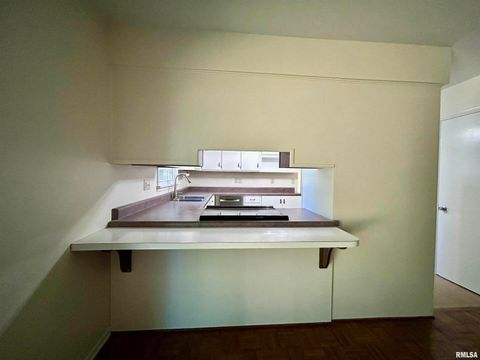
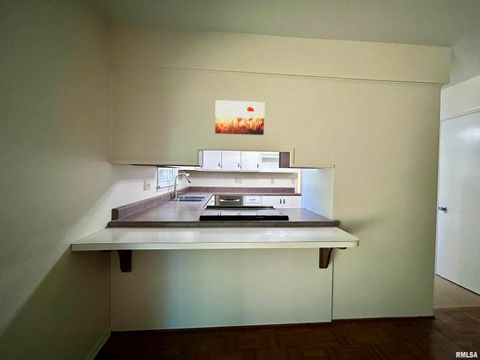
+ wall art (239, 117)
